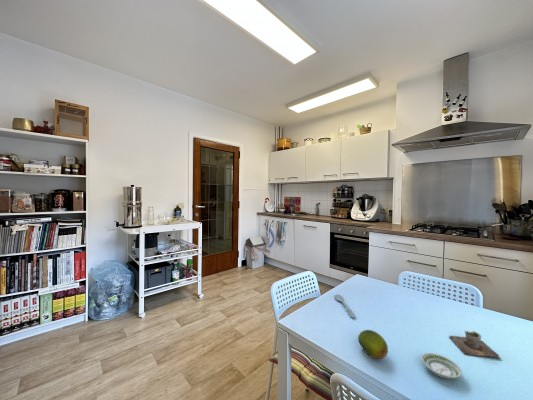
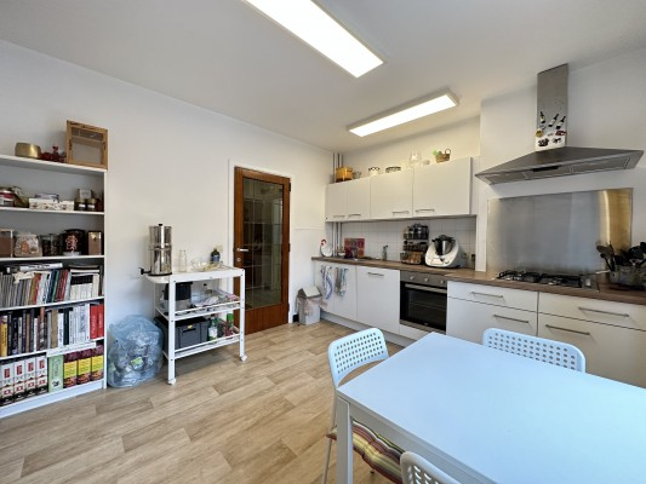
- saucer (440, 367)
- cup (472, 340)
- spoon (344, 304)
- fruit (372, 342)
